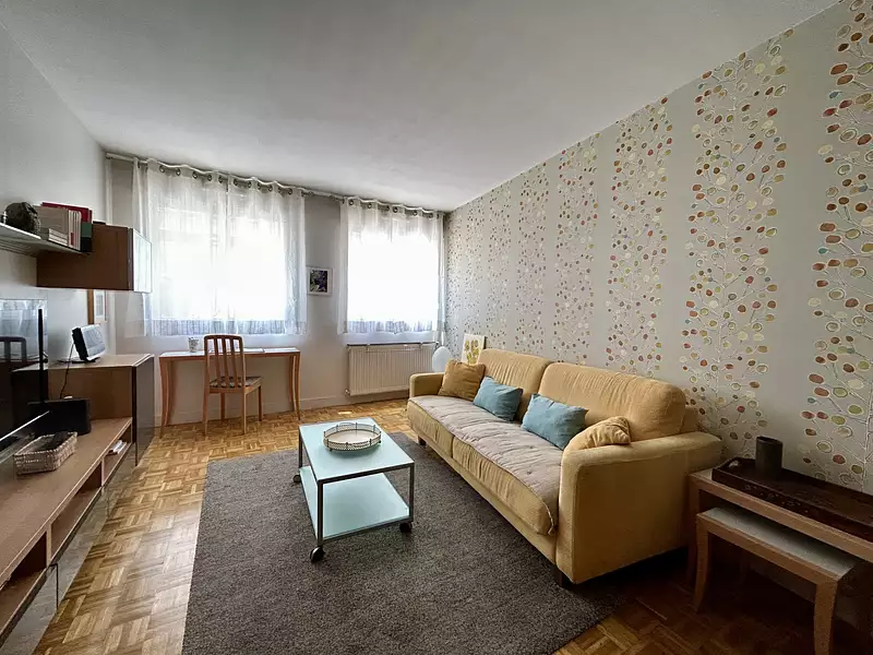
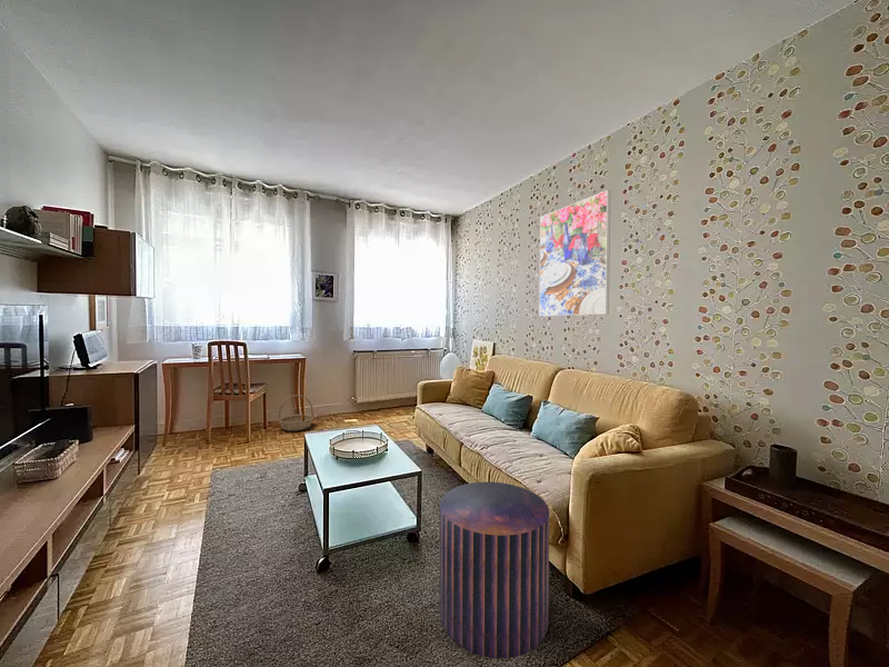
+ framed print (570, 260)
+ pouf (492, 557)
+ basket (296, 415)
